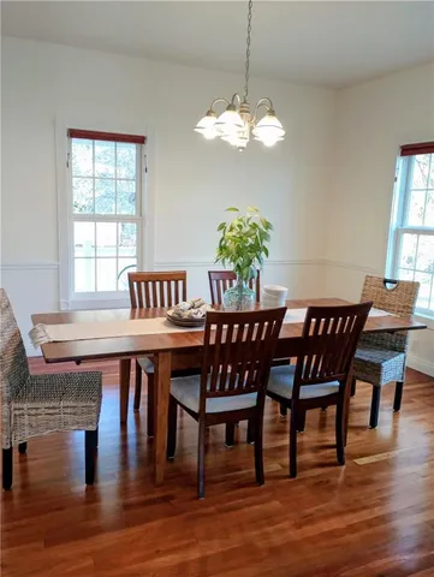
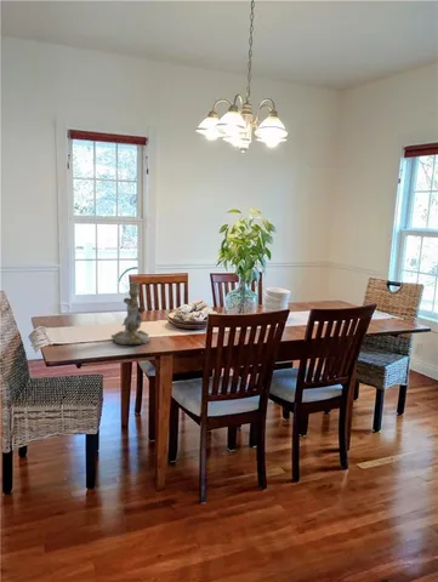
+ candlestick (131, 310)
